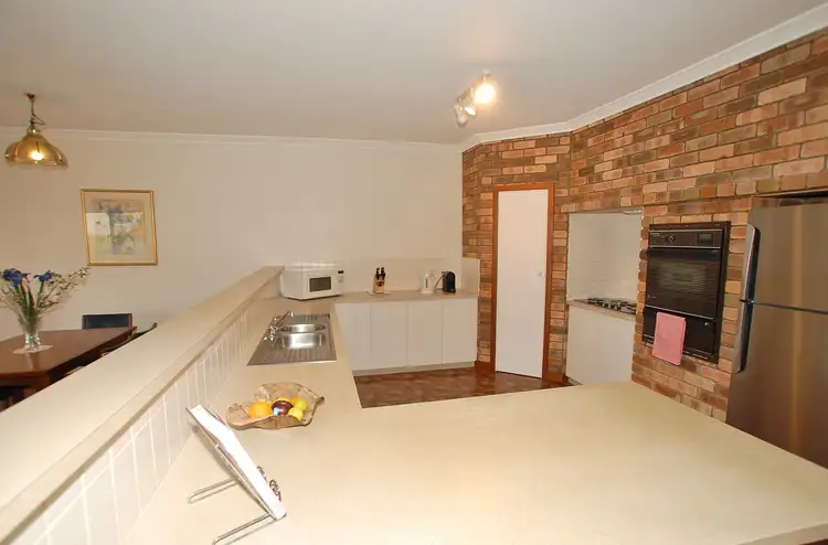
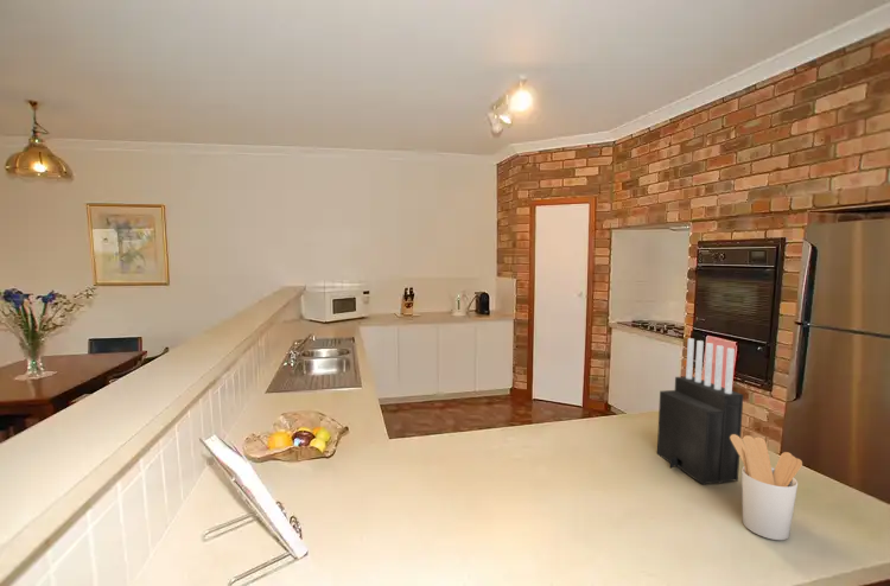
+ utensil holder (759, 482)
+ knife block (694, 406)
